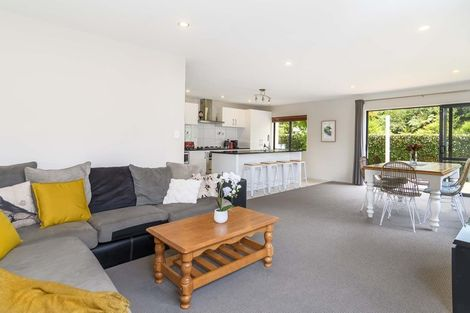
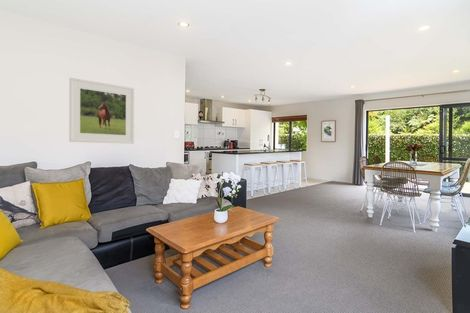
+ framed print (104, 113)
